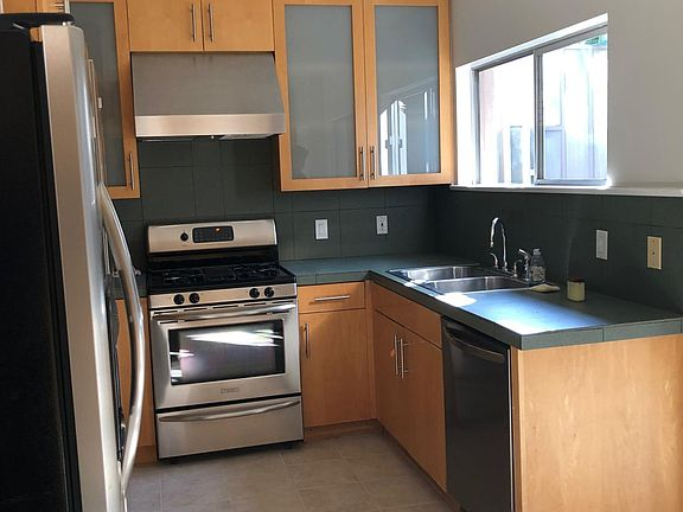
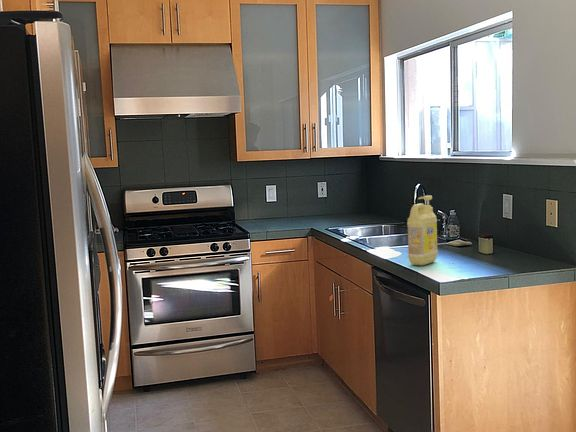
+ detergent (421, 230)
